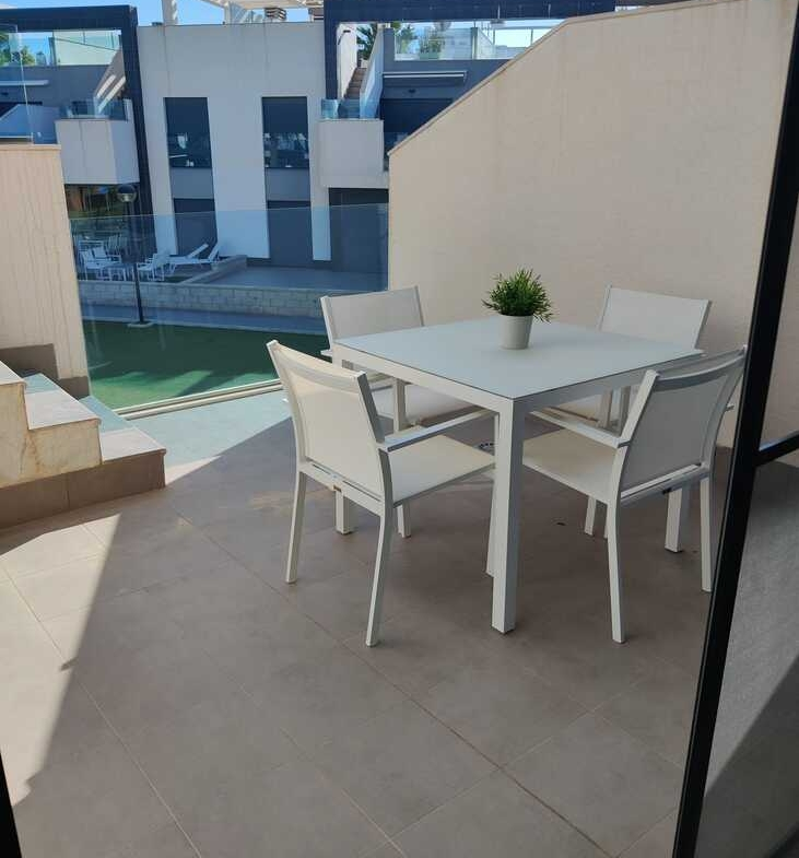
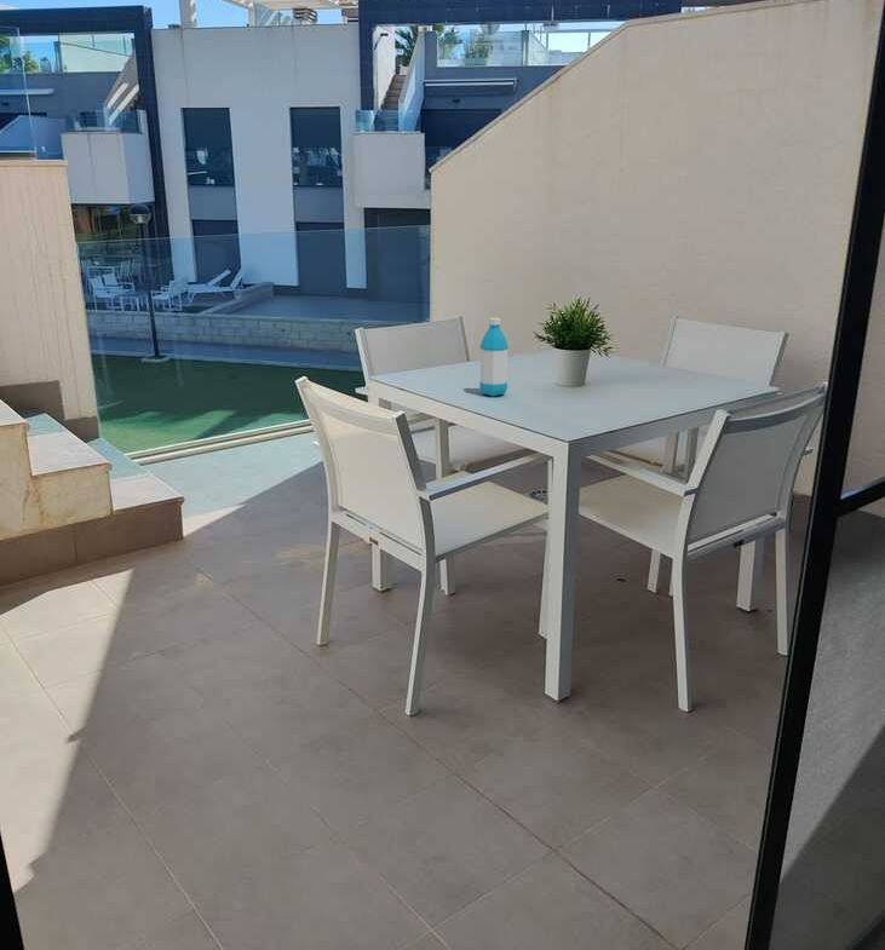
+ water bottle (494, 356)
